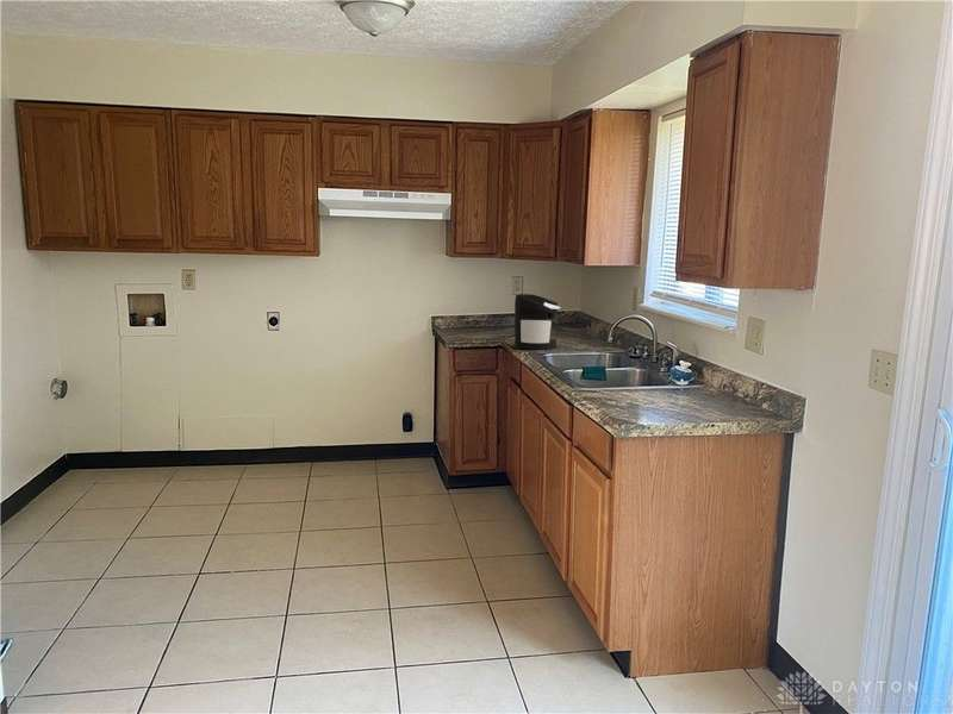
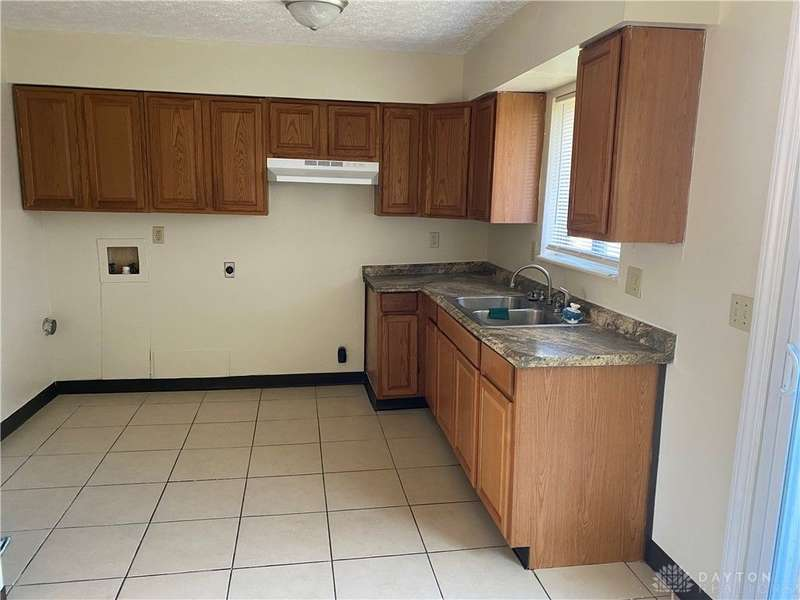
- coffee maker (537, 320)
